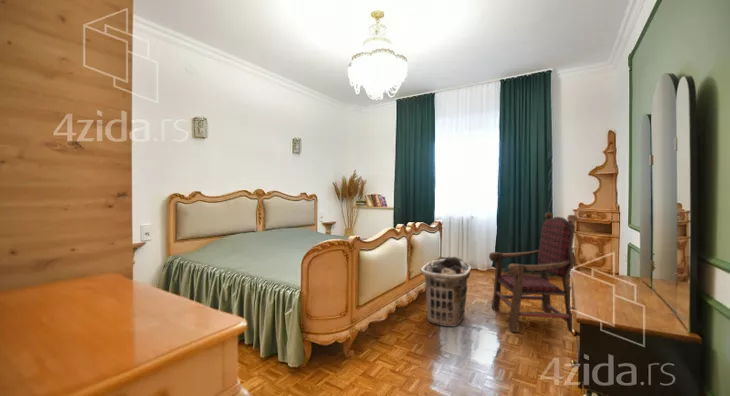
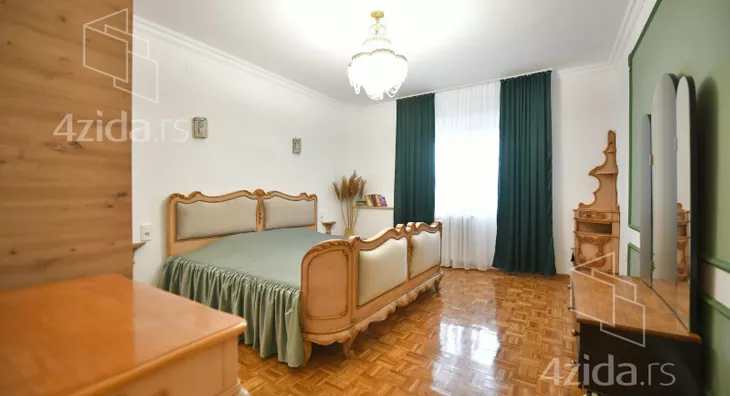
- armchair (530, 266)
- clothes hamper (446, 287)
